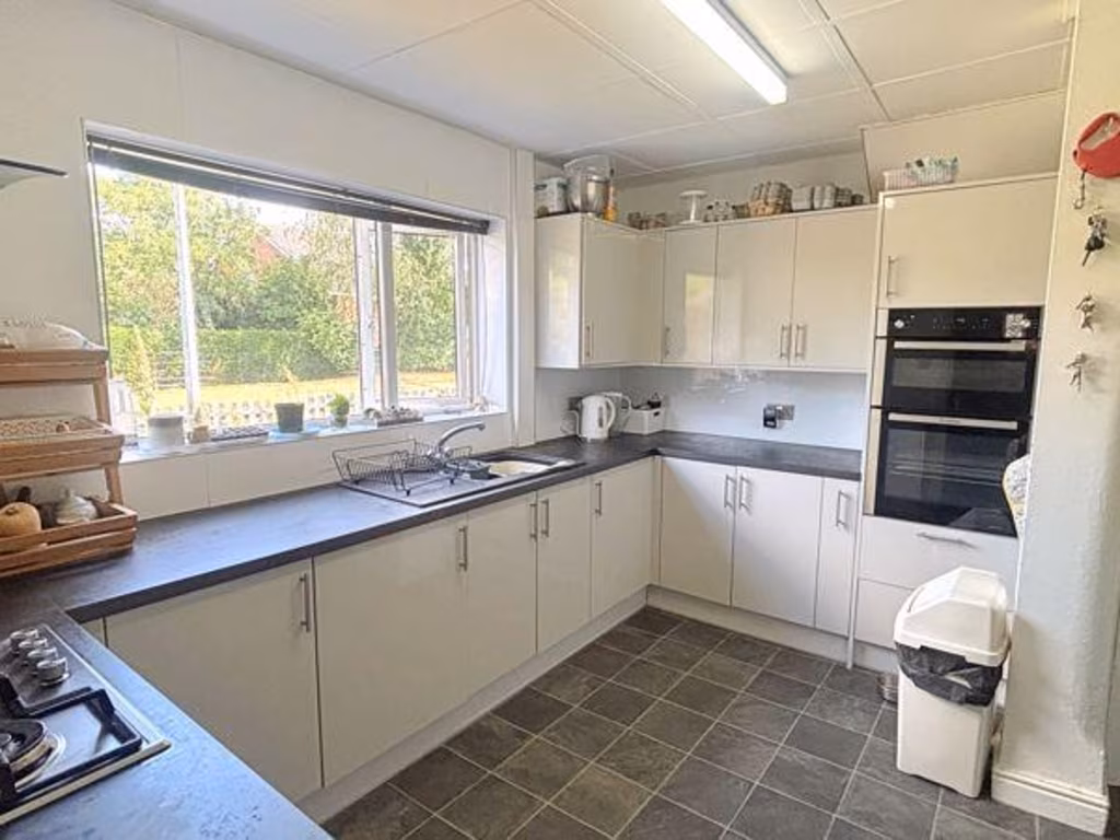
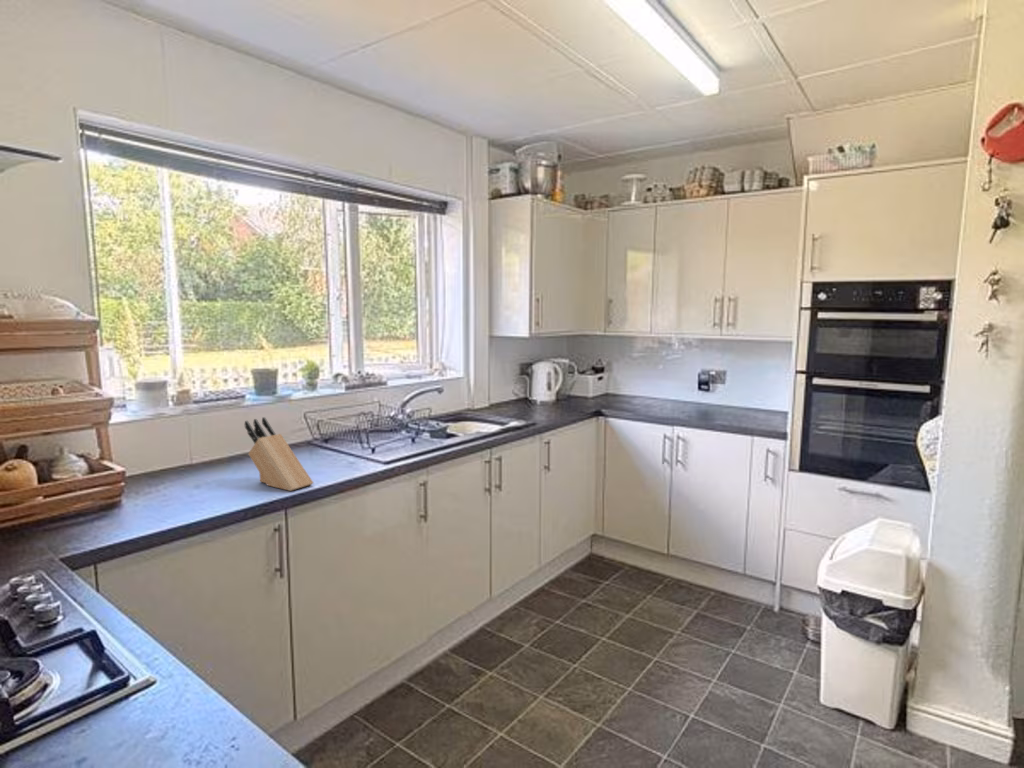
+ knife block (276, 452)
